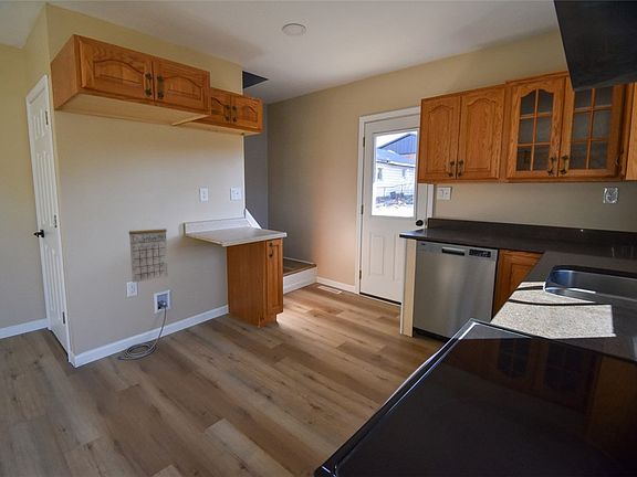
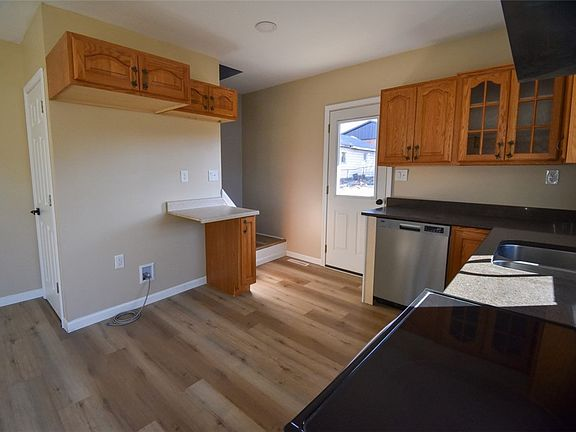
- calendar (149, 248)
